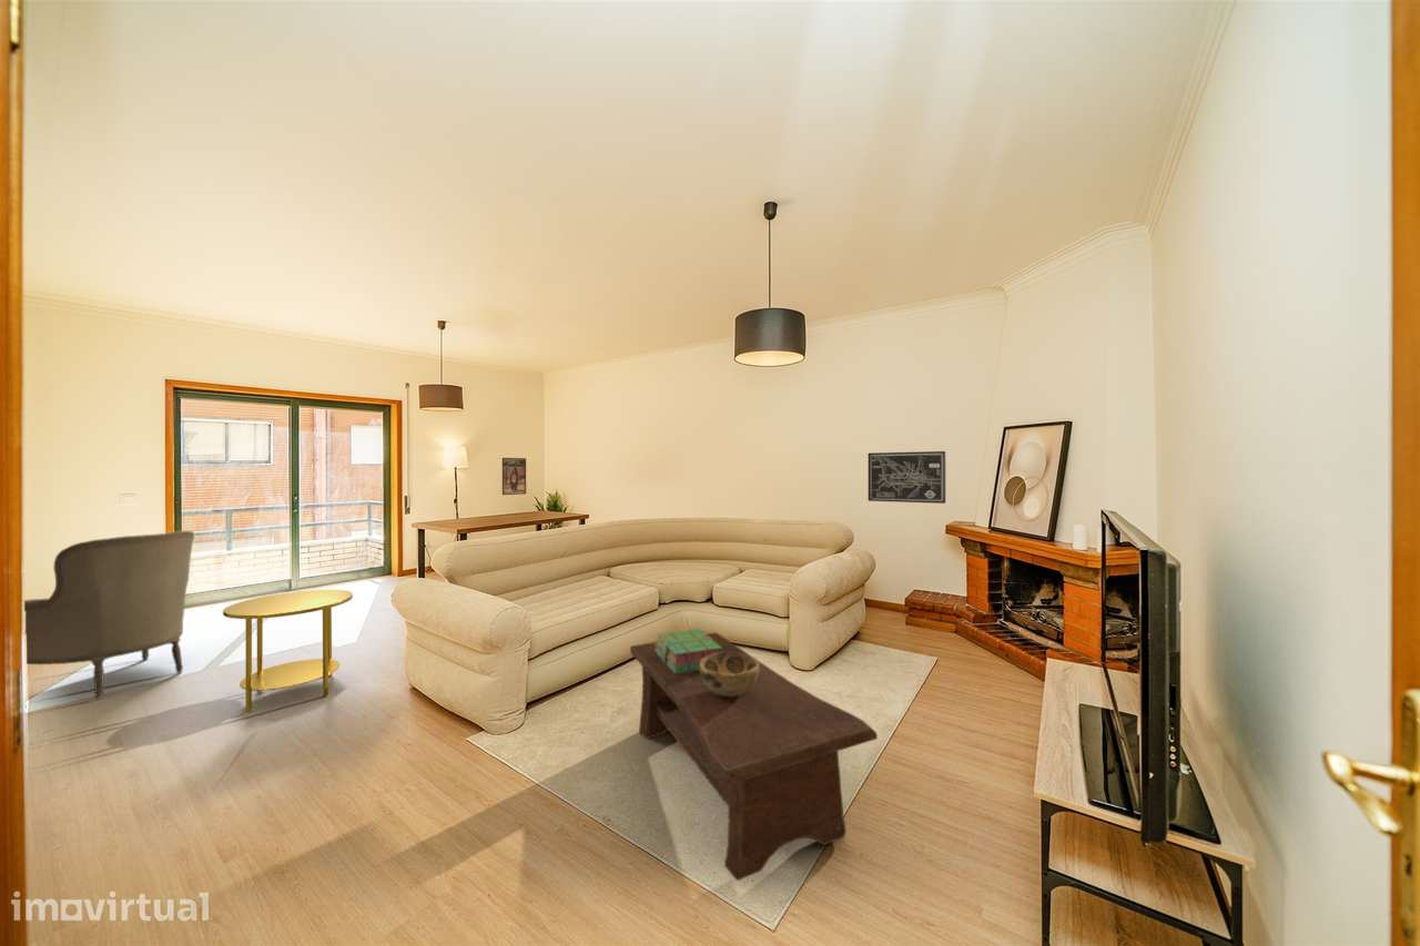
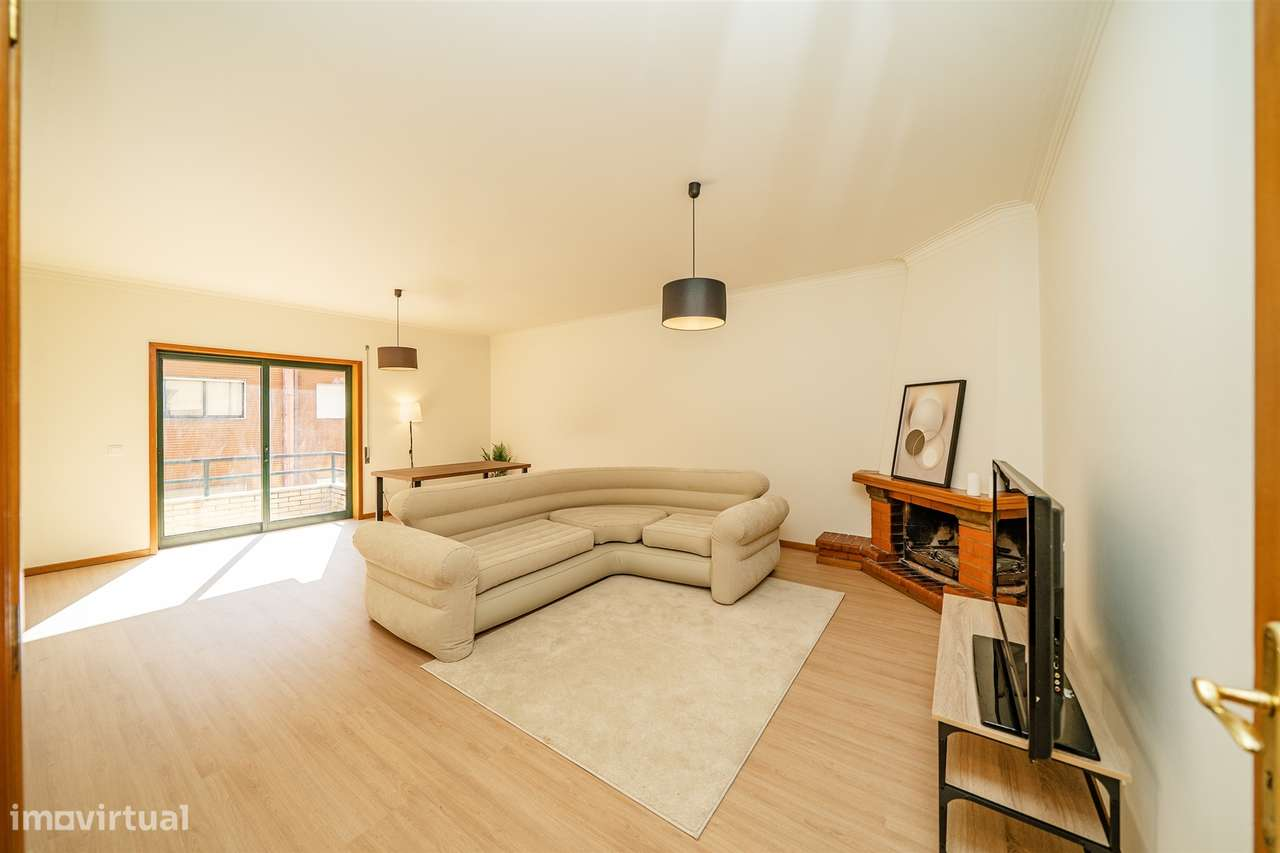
- stack of books (688, 649)
- side table (295, 661)
- coffee table (724, 729)
- decorative bowl (729, 677)
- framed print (514, 476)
- armchair (113, 607)
- wall art (905, 477)
